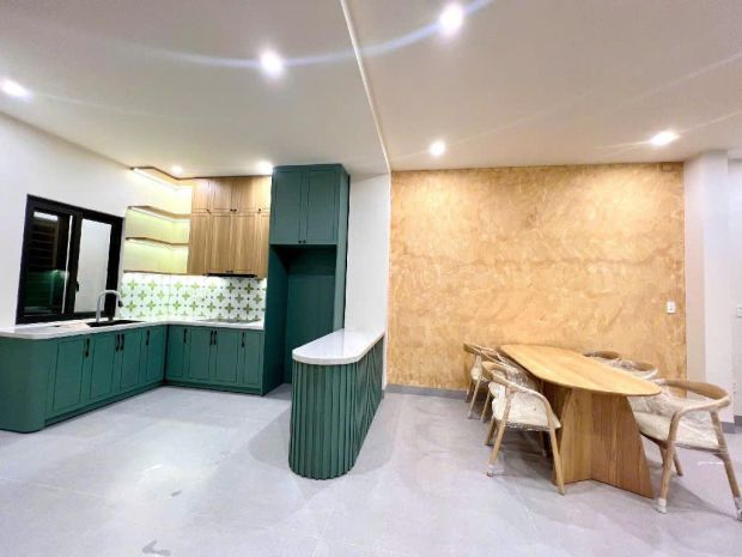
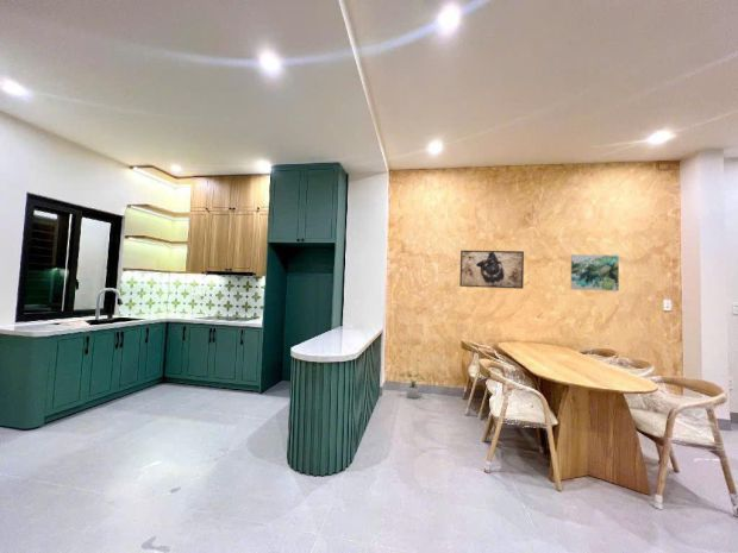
+ potted plant (411, 385)
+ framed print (490, 269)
+ wall art (594, 272)
